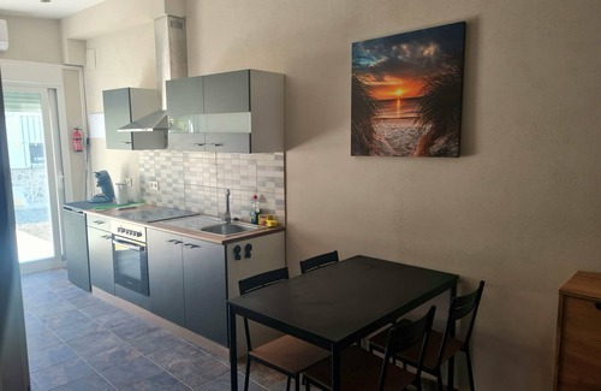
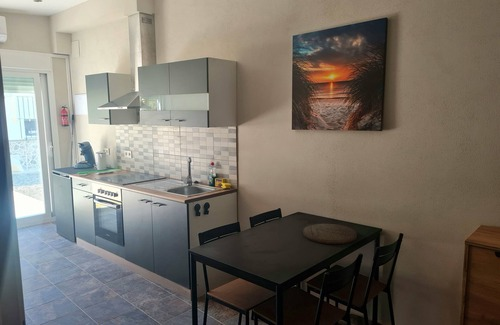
+ cutting board (329, 233)
